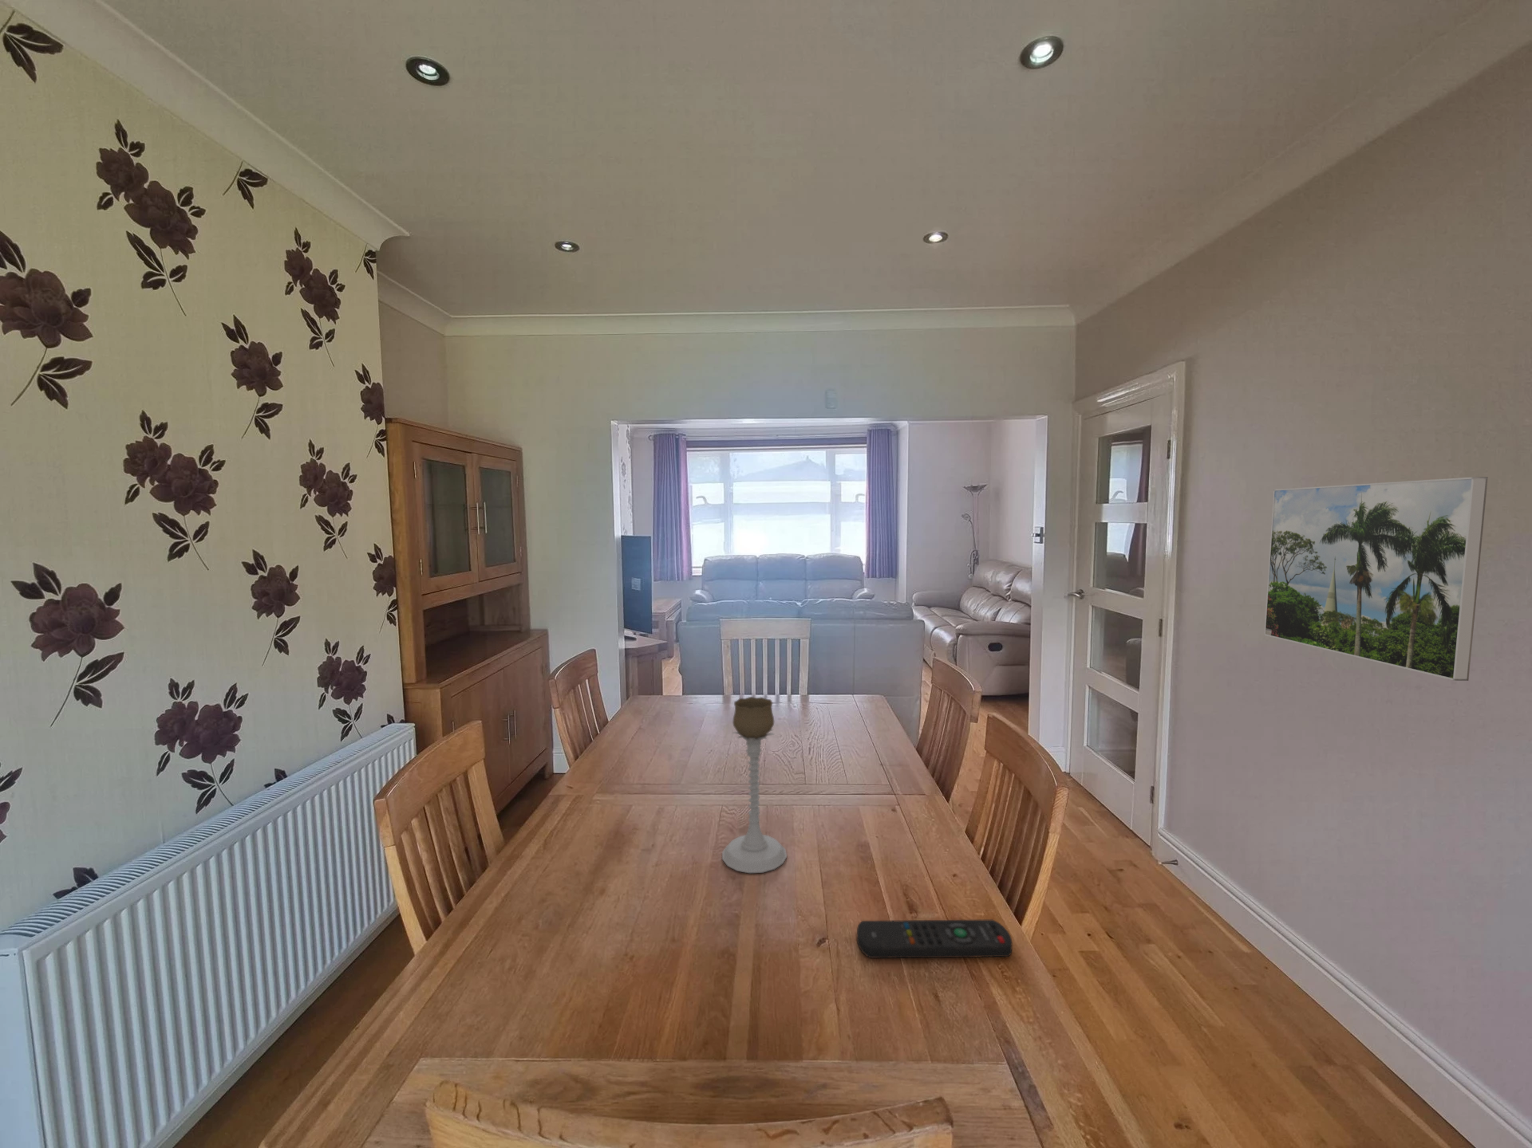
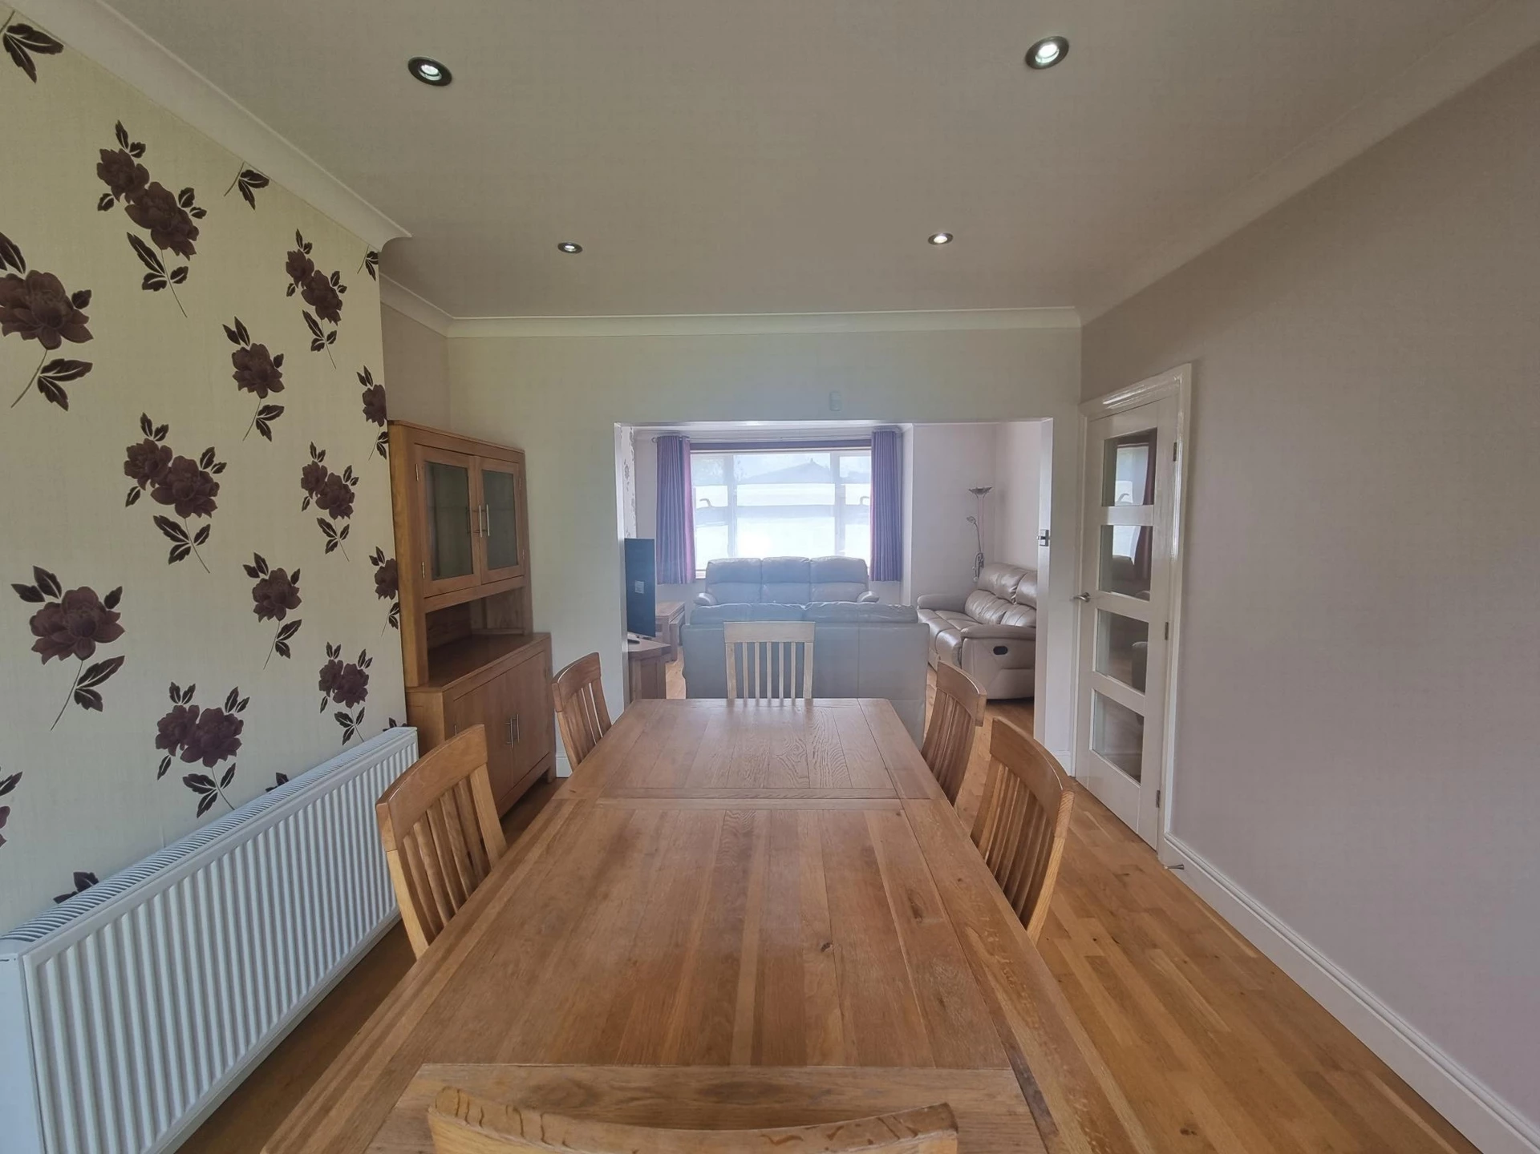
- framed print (1356, 570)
- remote control (932, 937)
- candle holder (753, 779)
